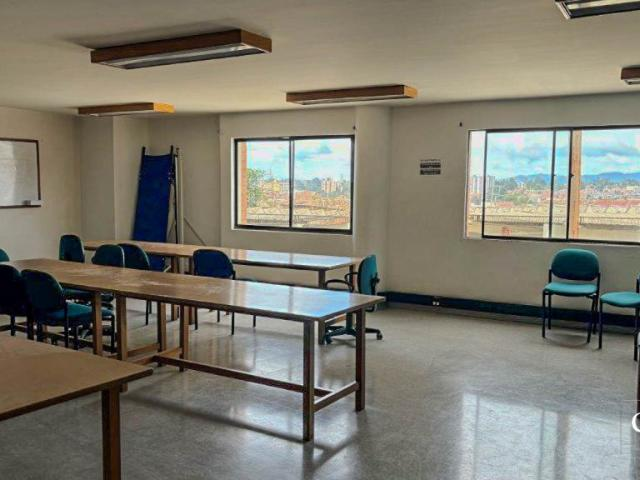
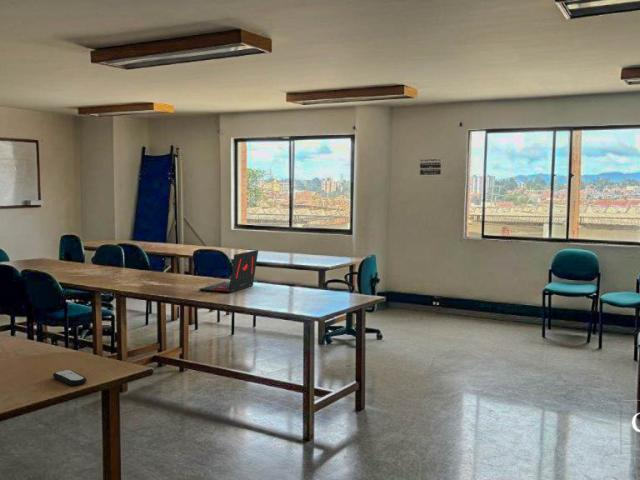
+ laptop (232, 269)
+ remote control (70, 377)
